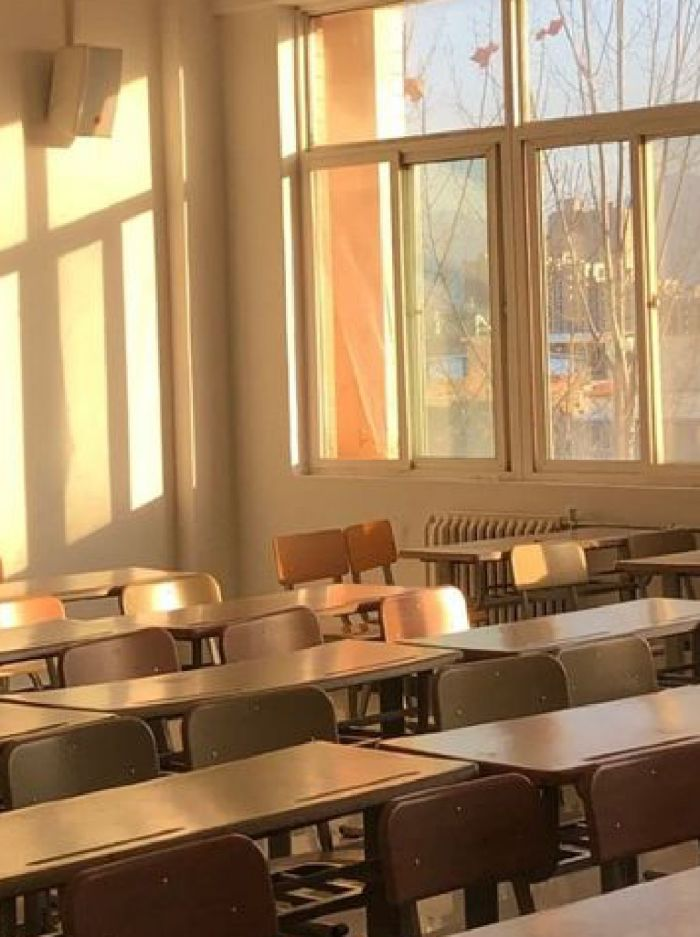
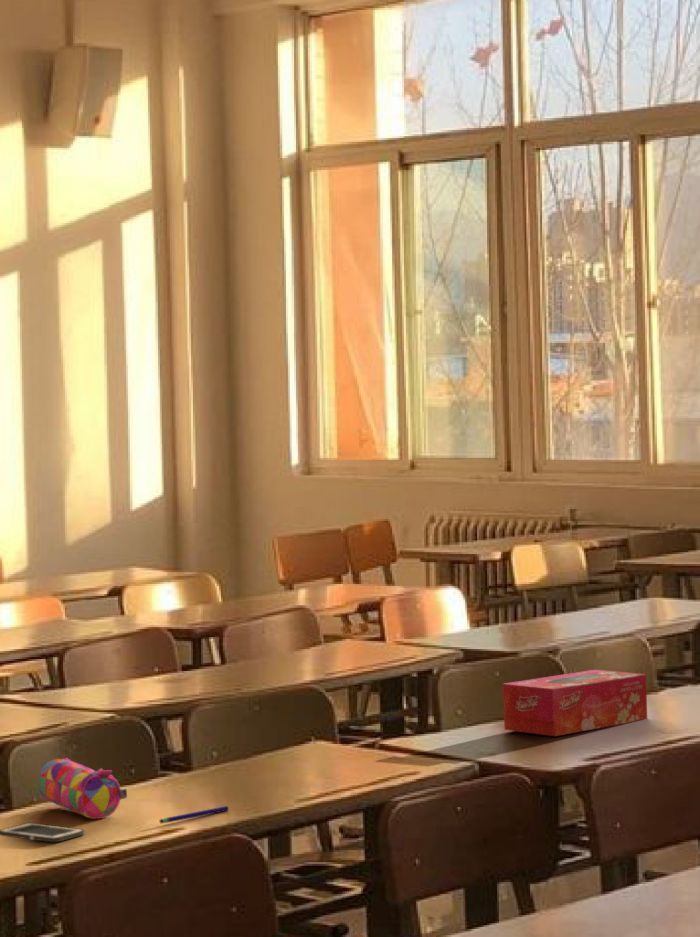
+ tissue box (575, 701)
+ pencil case (80, 787)
+ pen (194, 814)
+ cell phone (41, 832)
